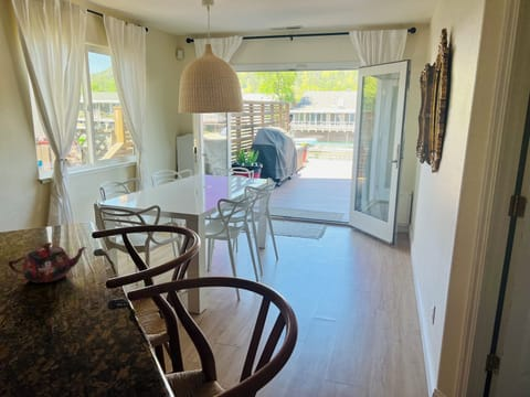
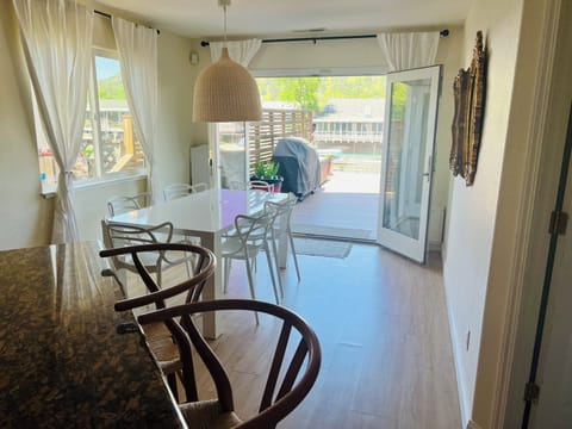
- teapot (49, 259)
